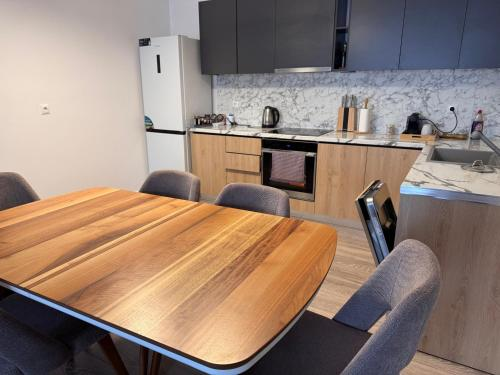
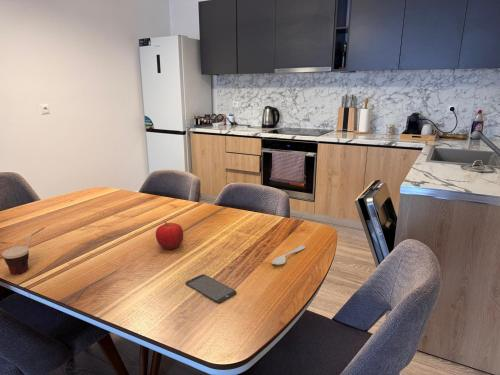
+ smartphone (210, 287)
+ spoon (289, 253)
+ cup (26, 250)
+ fruit (169, 234)
